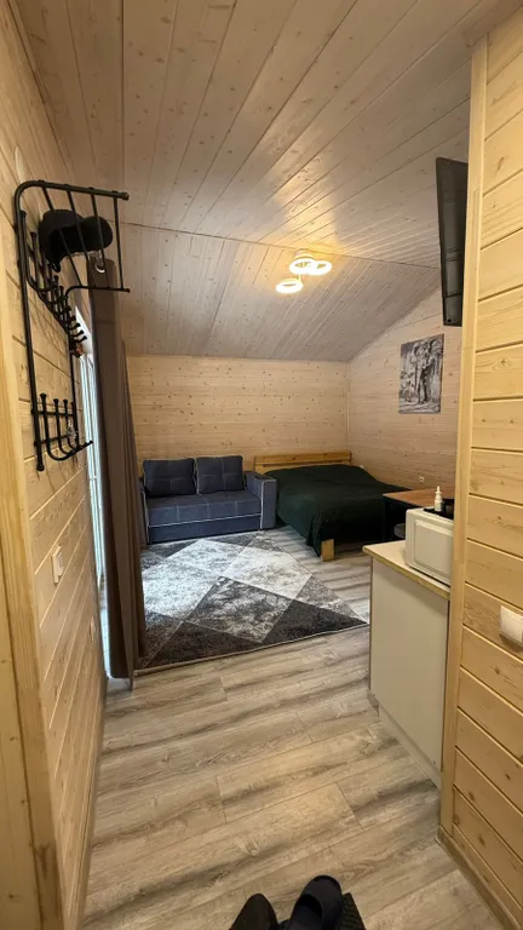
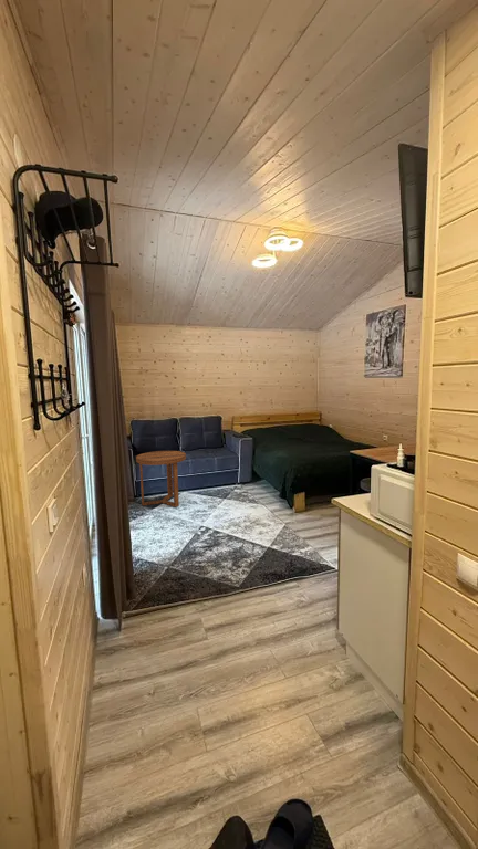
+ side table (167, 479)
